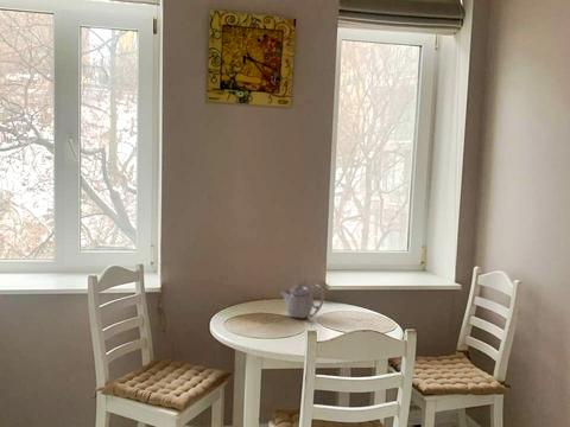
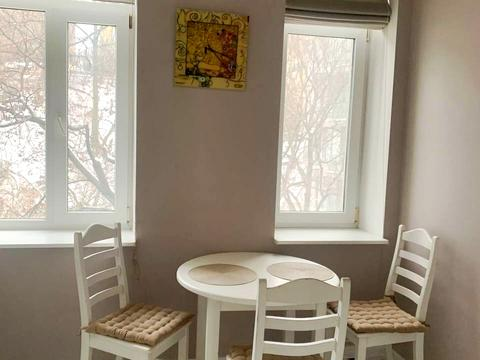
- teapot (302, 298)
